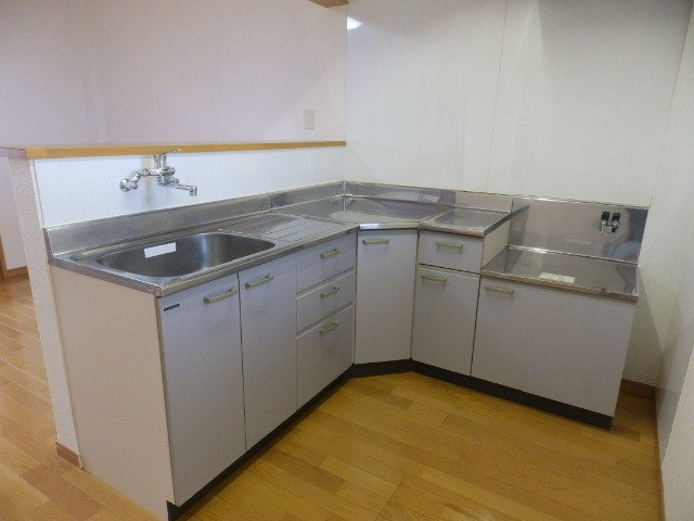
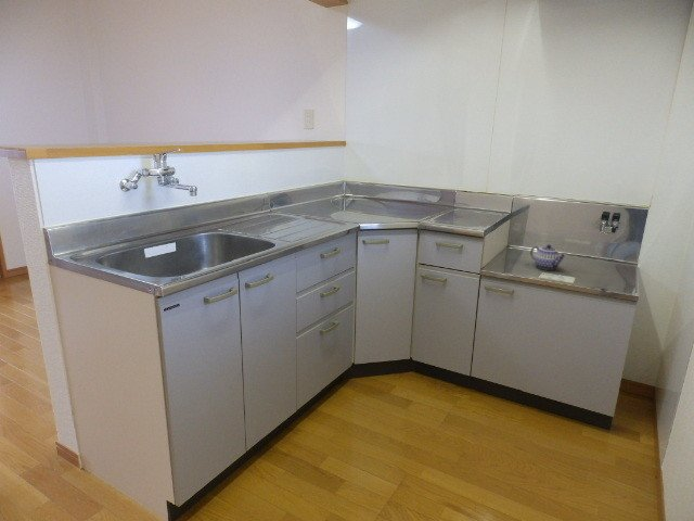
+ teapot (548, 256)
